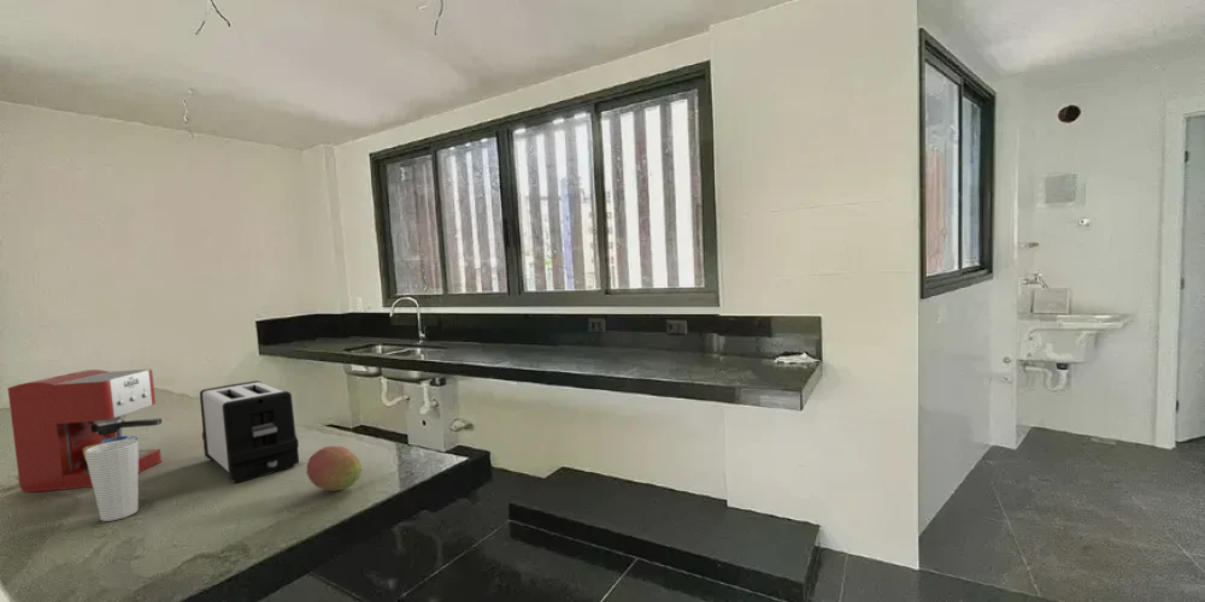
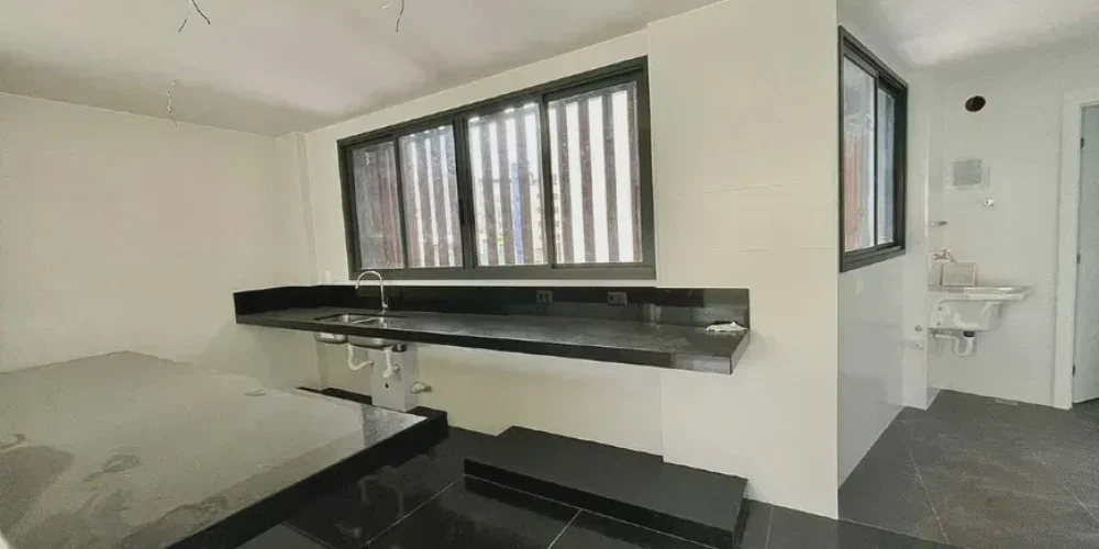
- cup (116, 480)
- toaster (247, 426)
- coffee maker (89, 425)
- fruit (334, 468)
